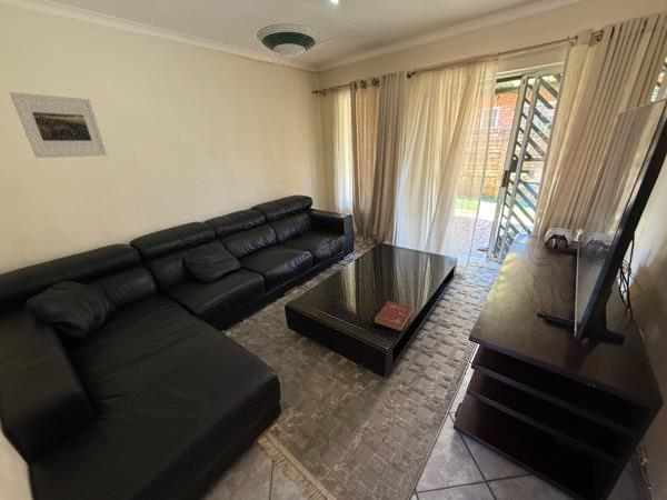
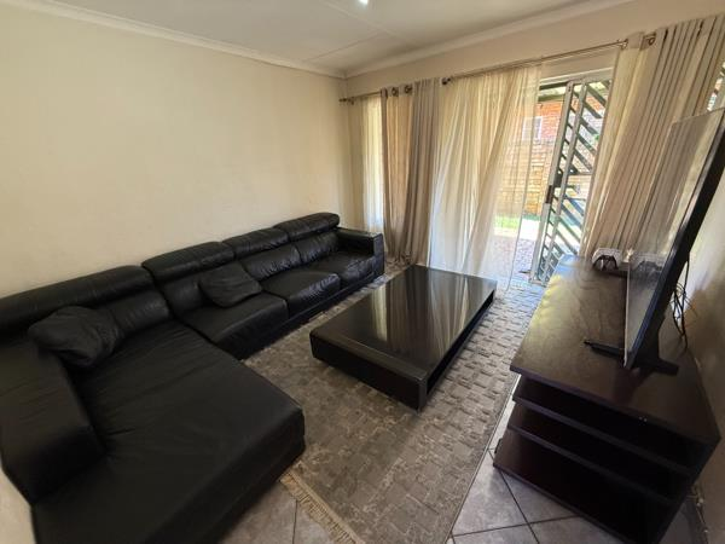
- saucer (289, 46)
- book (394, 314)
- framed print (63, 127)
